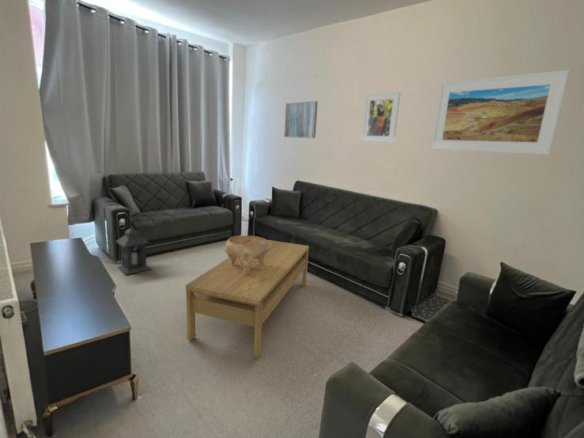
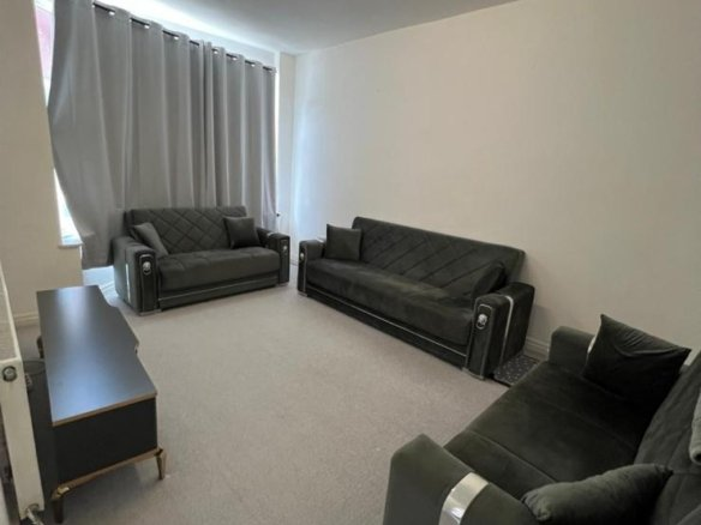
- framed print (379, 118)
- coffee table (258, 285)
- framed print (490, 115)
- wall art (300, 120)
- lantern (132, 247)
- decorative bowl (249, 253)
